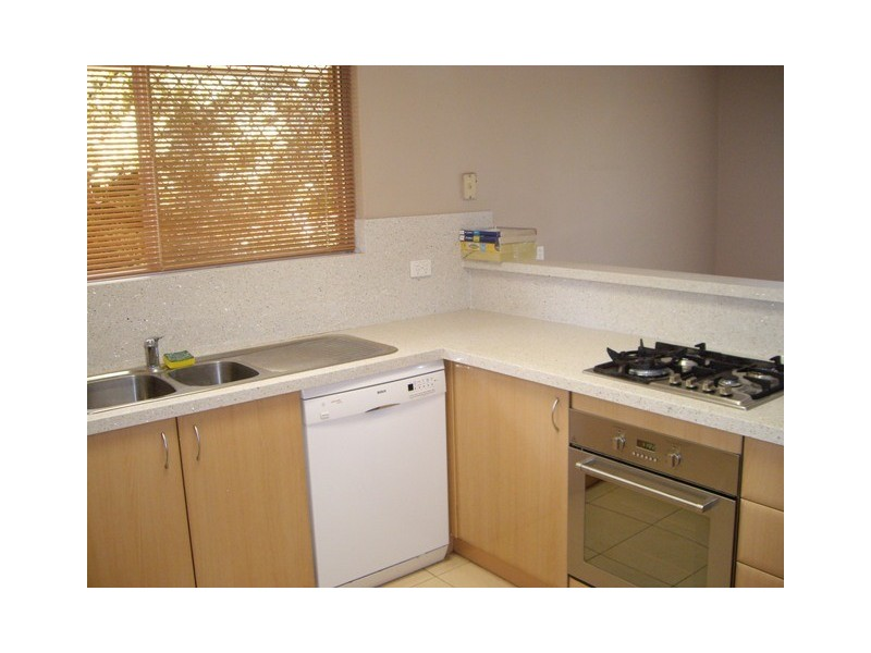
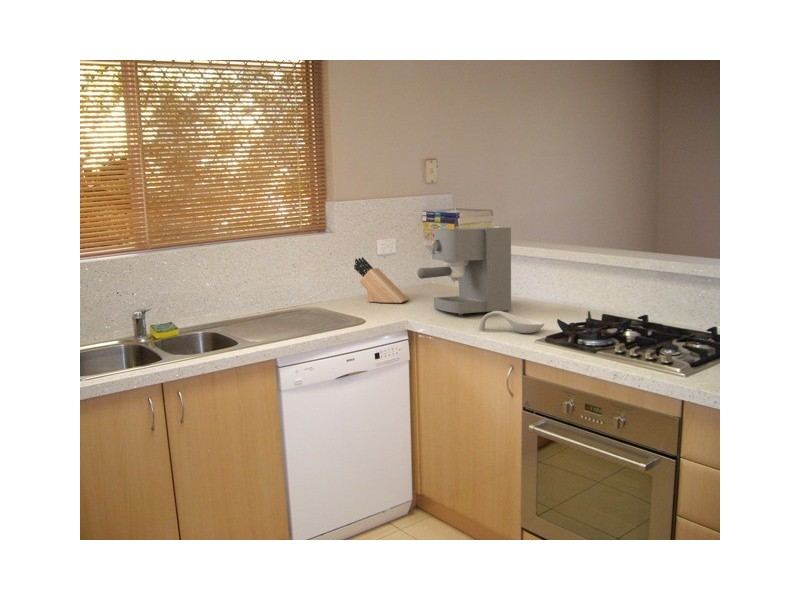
+ coffee maker (469, 269)
+ knife block (380, 279)
+ spoon rest (511, 321)
